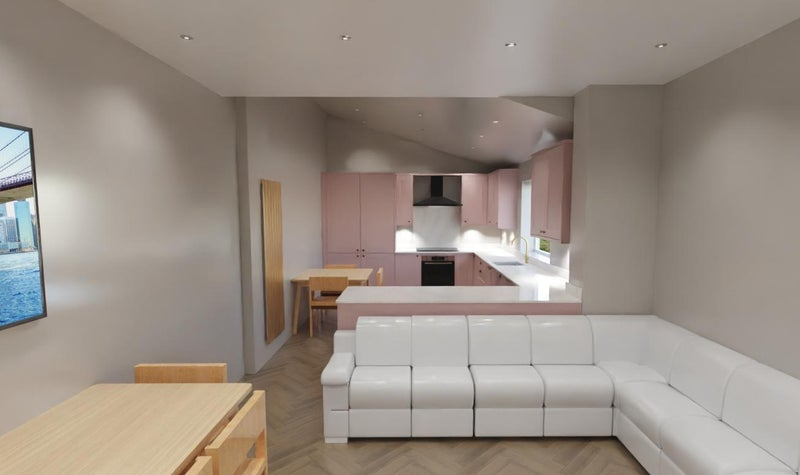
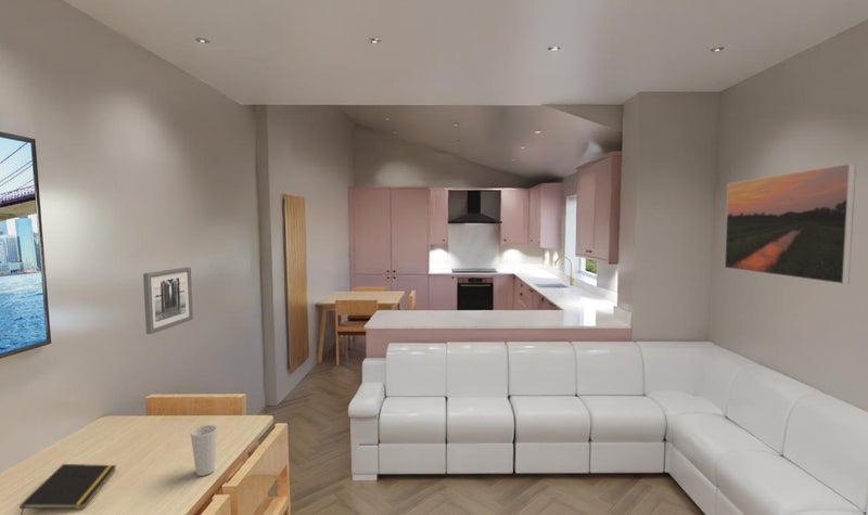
+ wall art (169, 298)
+ notepad (73, 485)
+ cup (204, 450)
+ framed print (778, 224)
